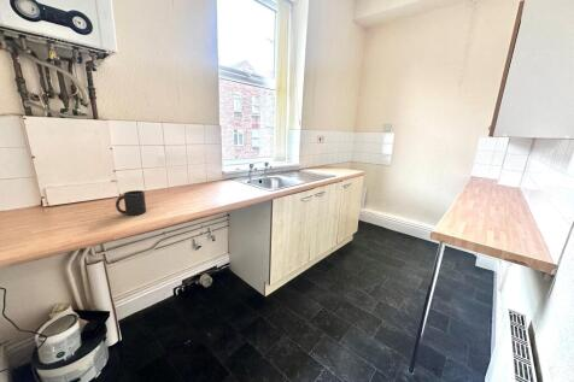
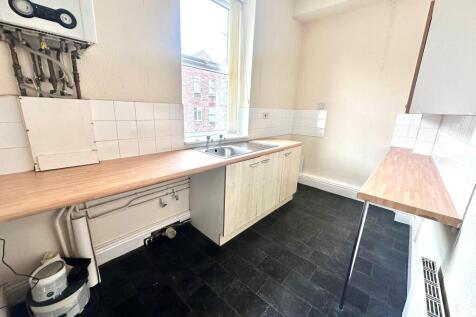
- mug (130, 202)
